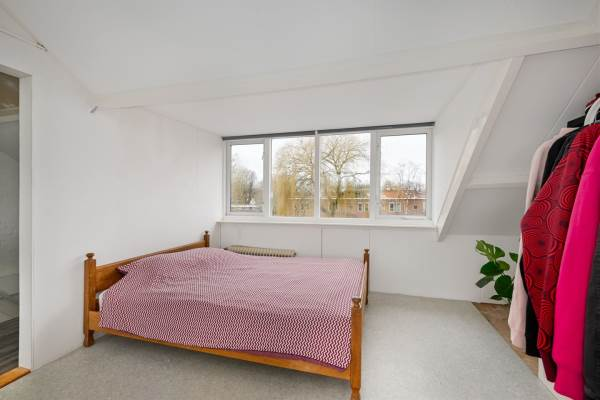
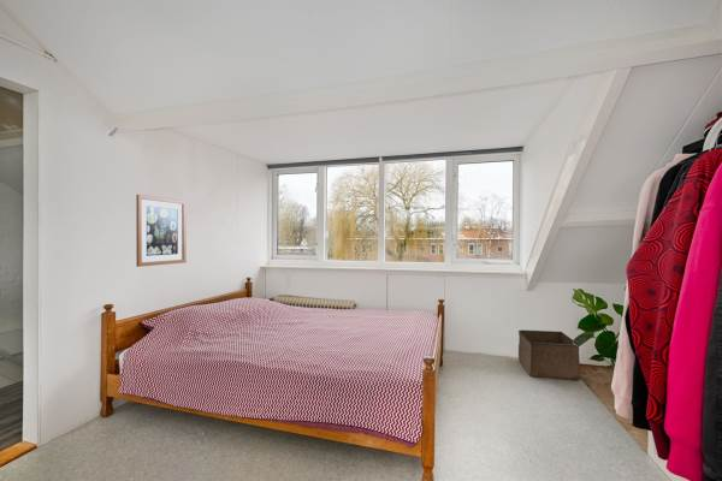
+ storage bin (546, 352)
+ wall art (162, 231)
